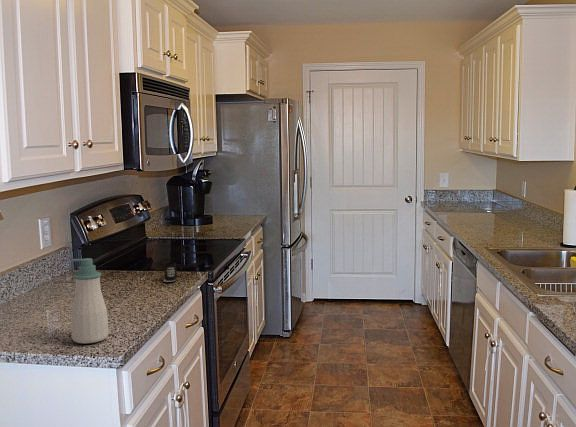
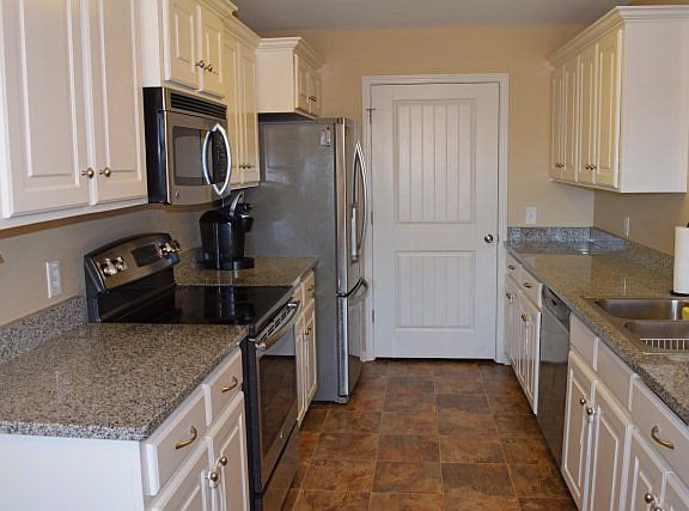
- soap bottle (88, 299)
- mug (173, 270)
